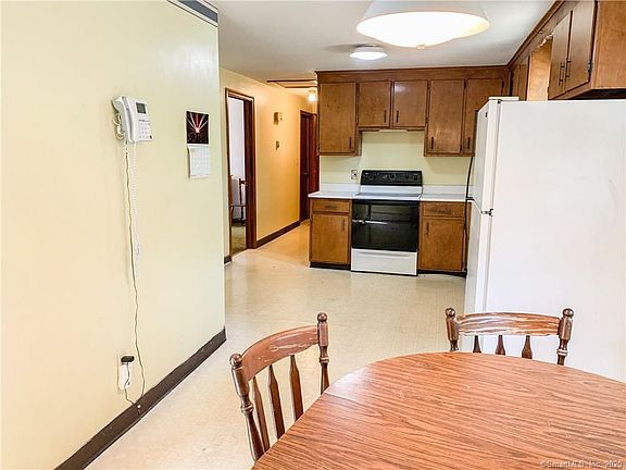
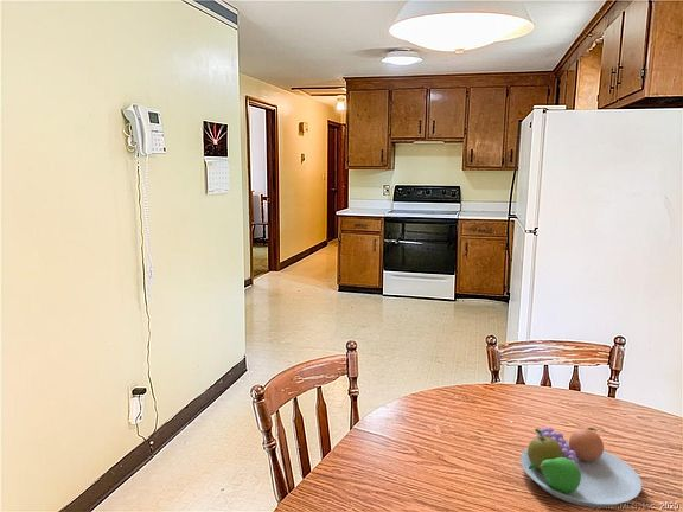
+ fruit bowl (575, 459)
